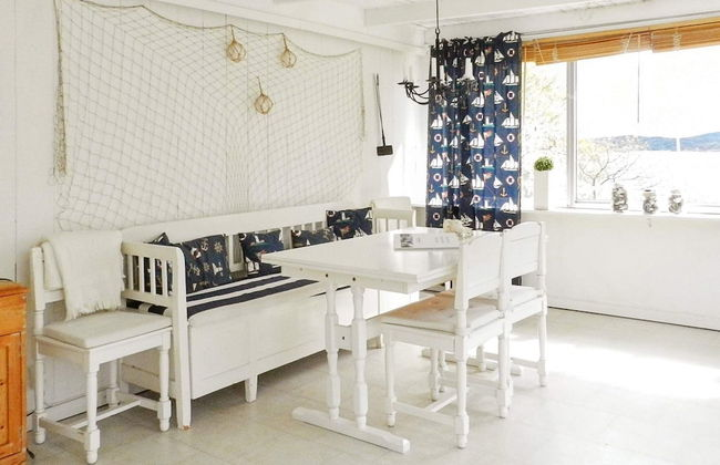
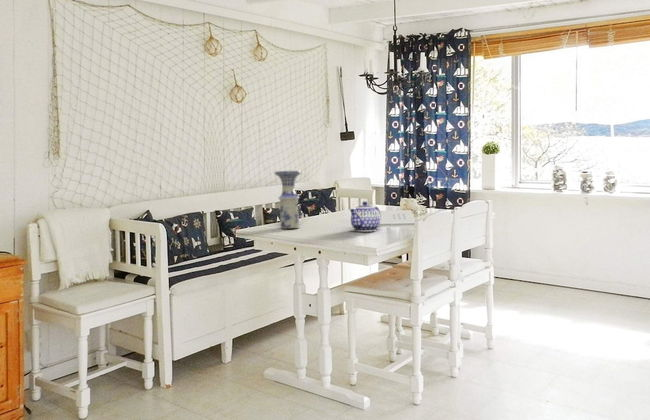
+ vase (288, 199)
+ teapot (365, 216)
